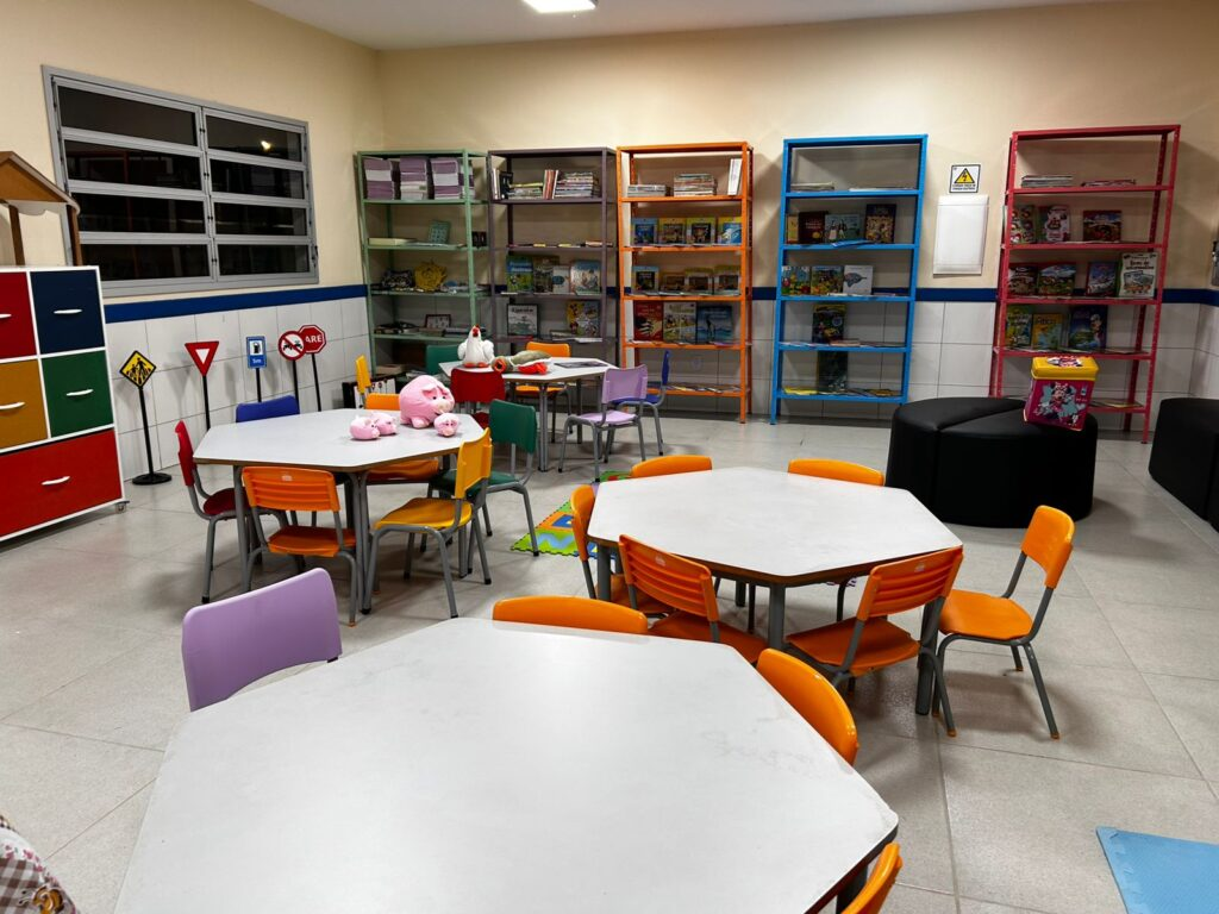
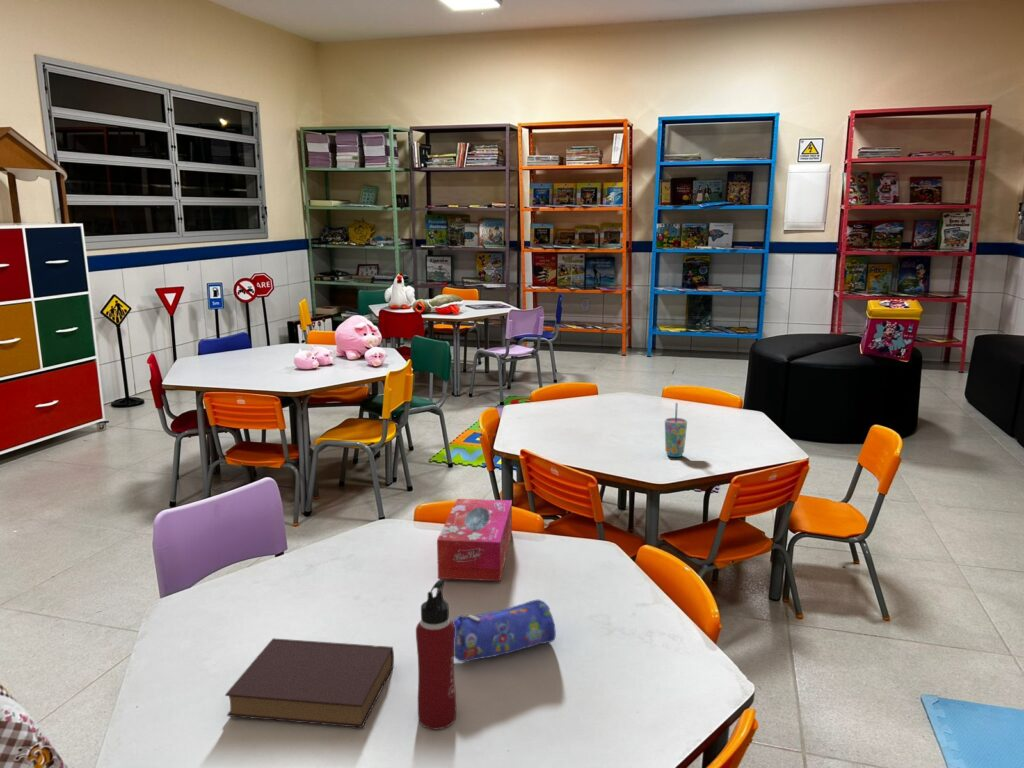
+ tissue box (477, 536)
+ cup (675, 429)
+ pencil case (502, 628)
+ book (314, 679)
+ water bottle (436, 653)
